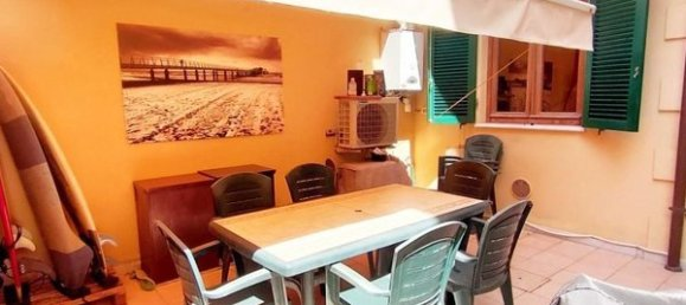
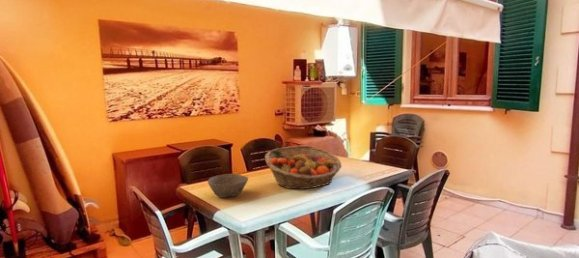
+ fruit basket (303, 166)
+ bowl (228, 186)
